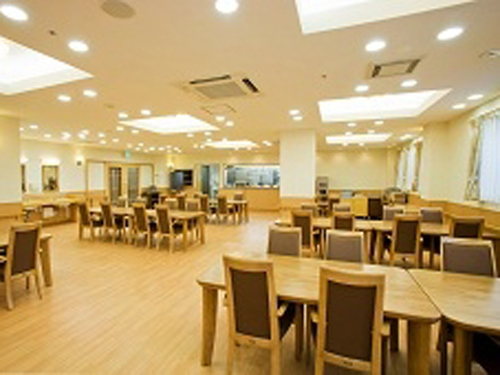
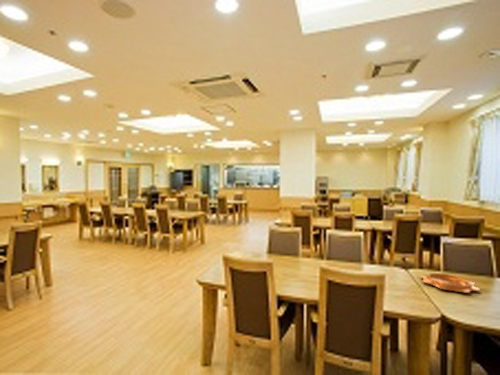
+ decorative bowl (448, 281)
